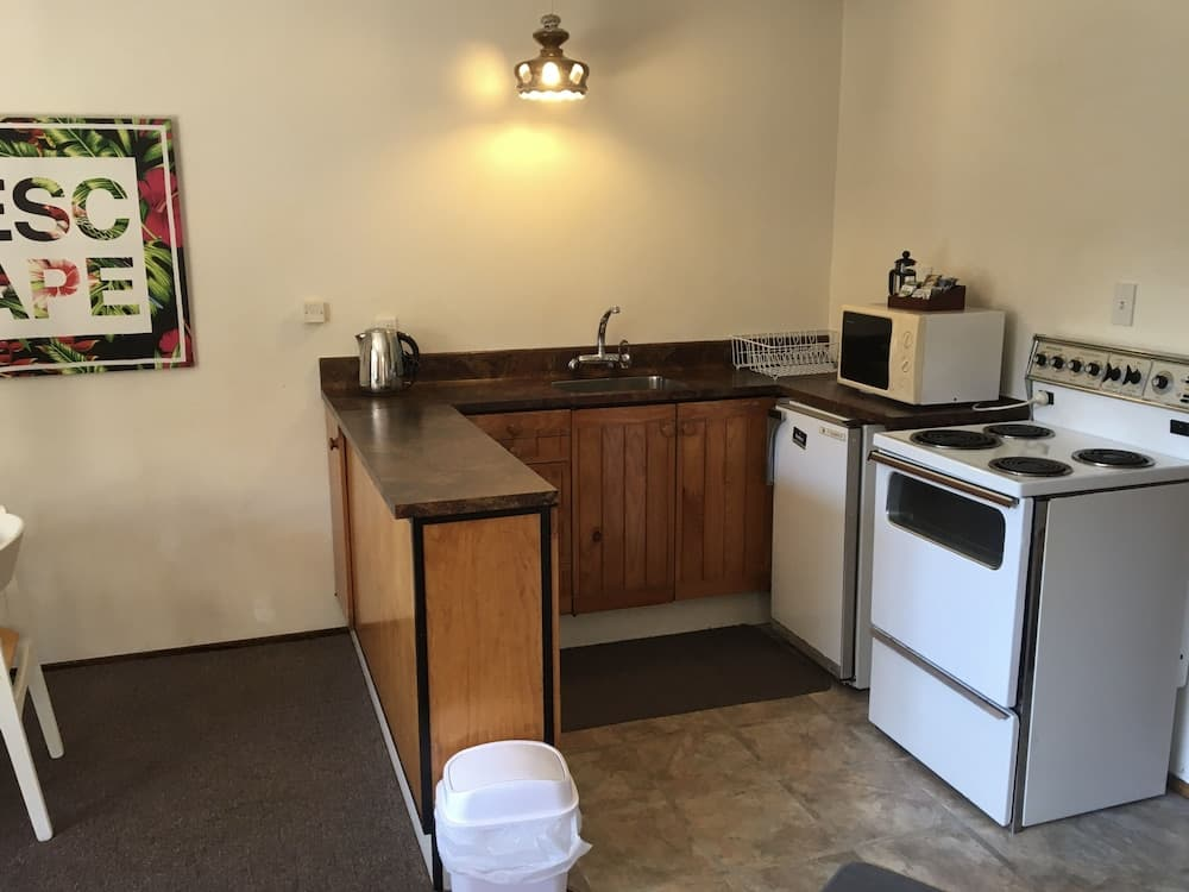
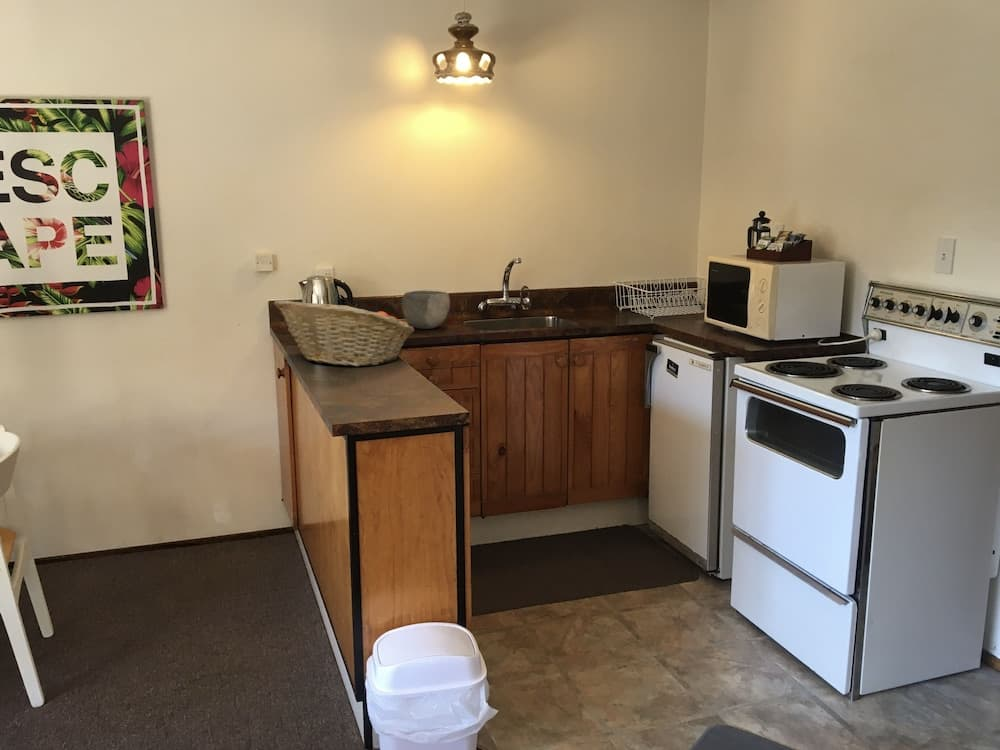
+ fruit basket (344, 328)
+ bowl (426, 310)
